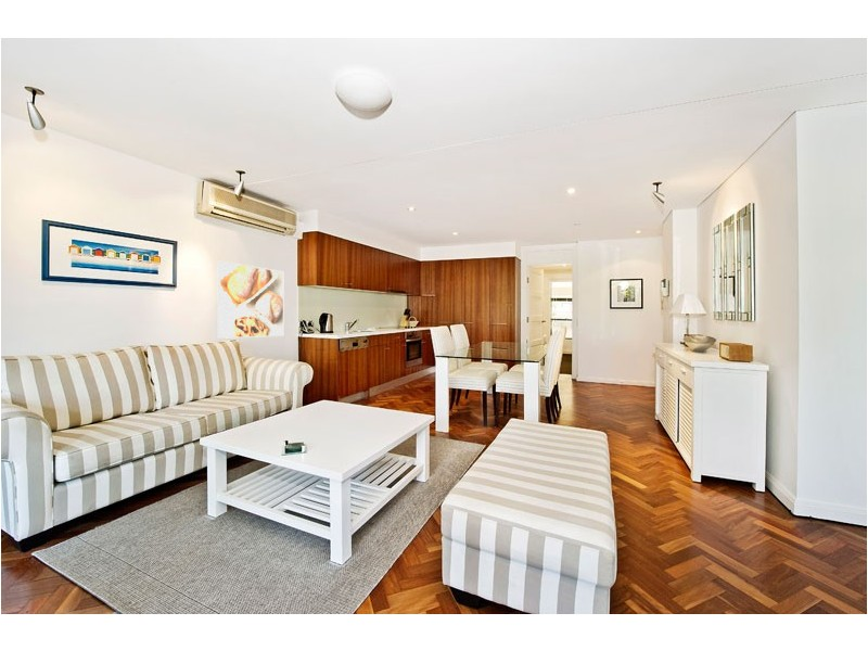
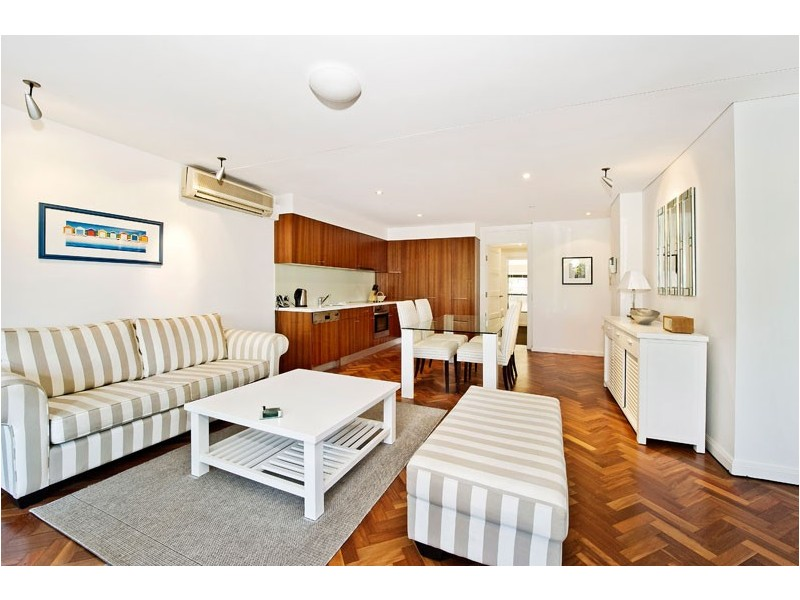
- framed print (253, 302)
